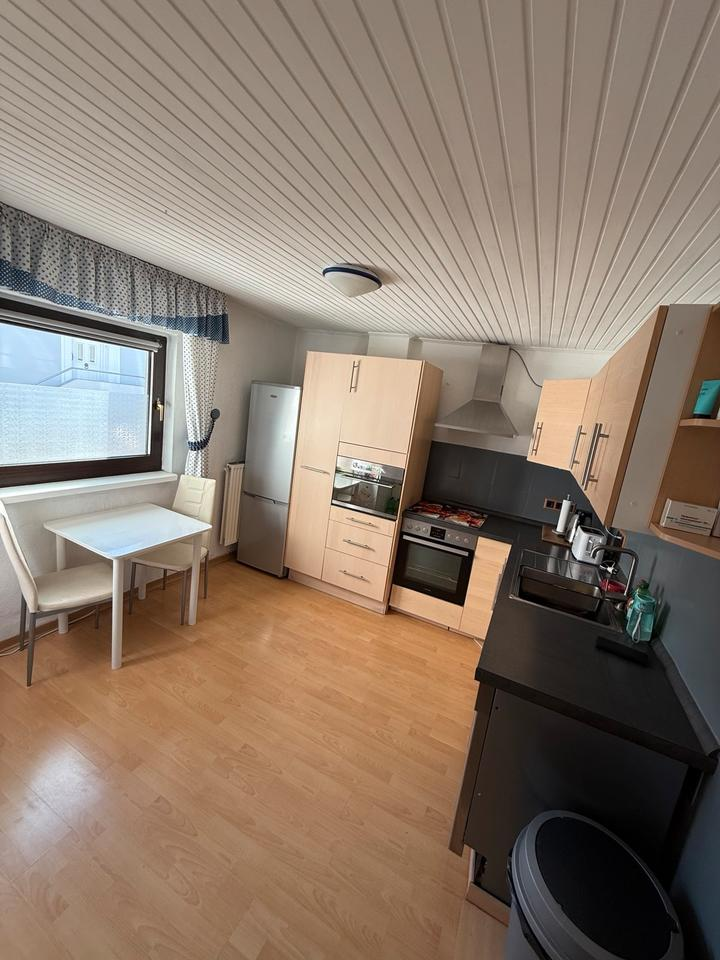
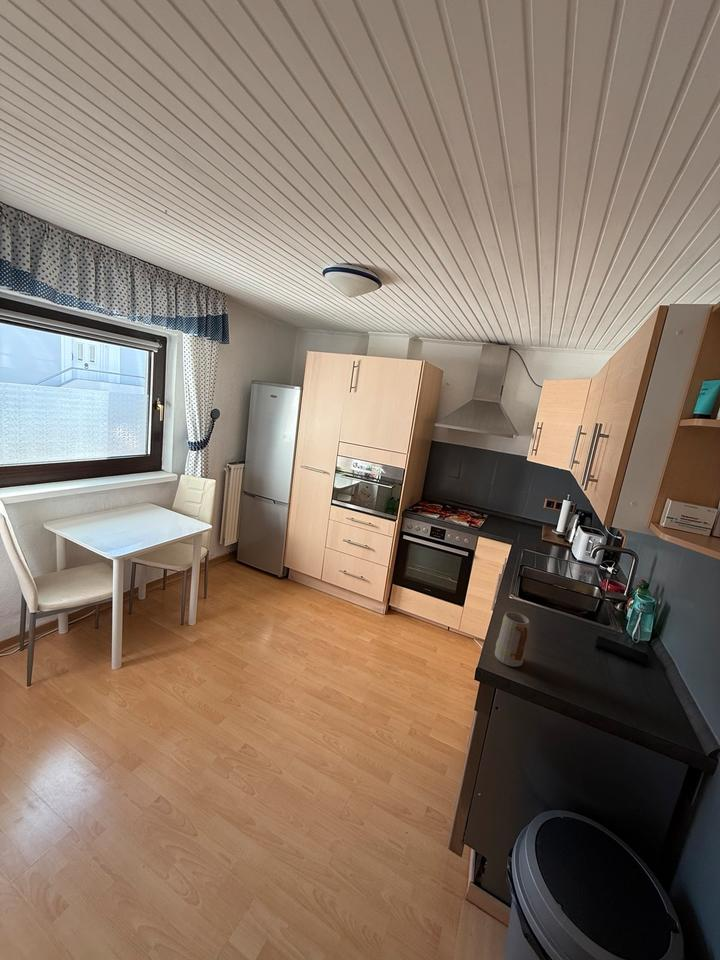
+ mug (514, 641)
